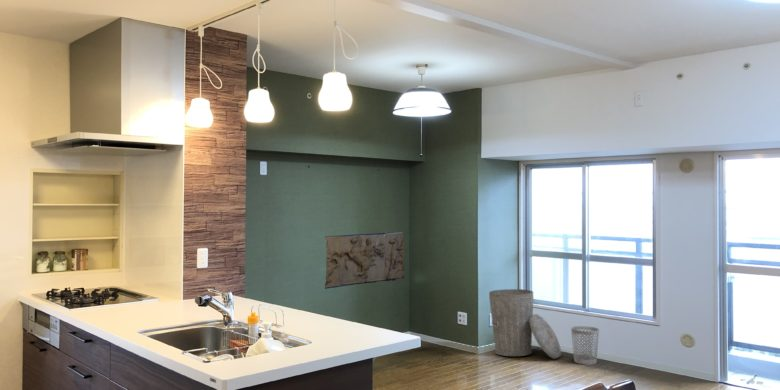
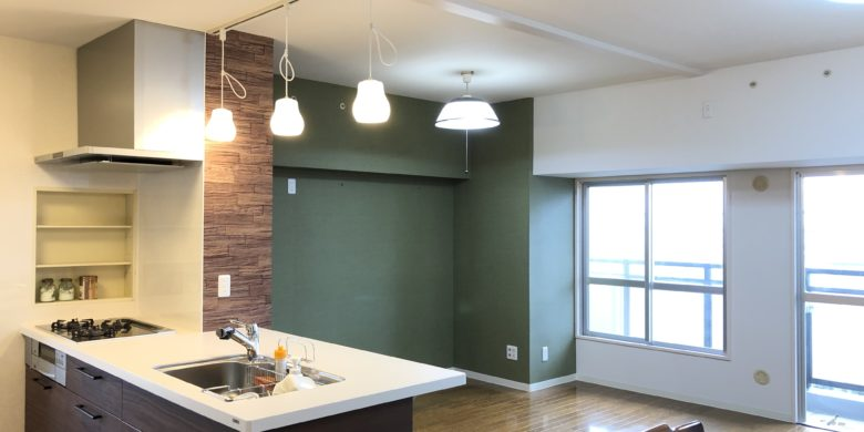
- relief sculpture (368, 258)
- trash can (524, 323)
- wastebasket (585, 345)
